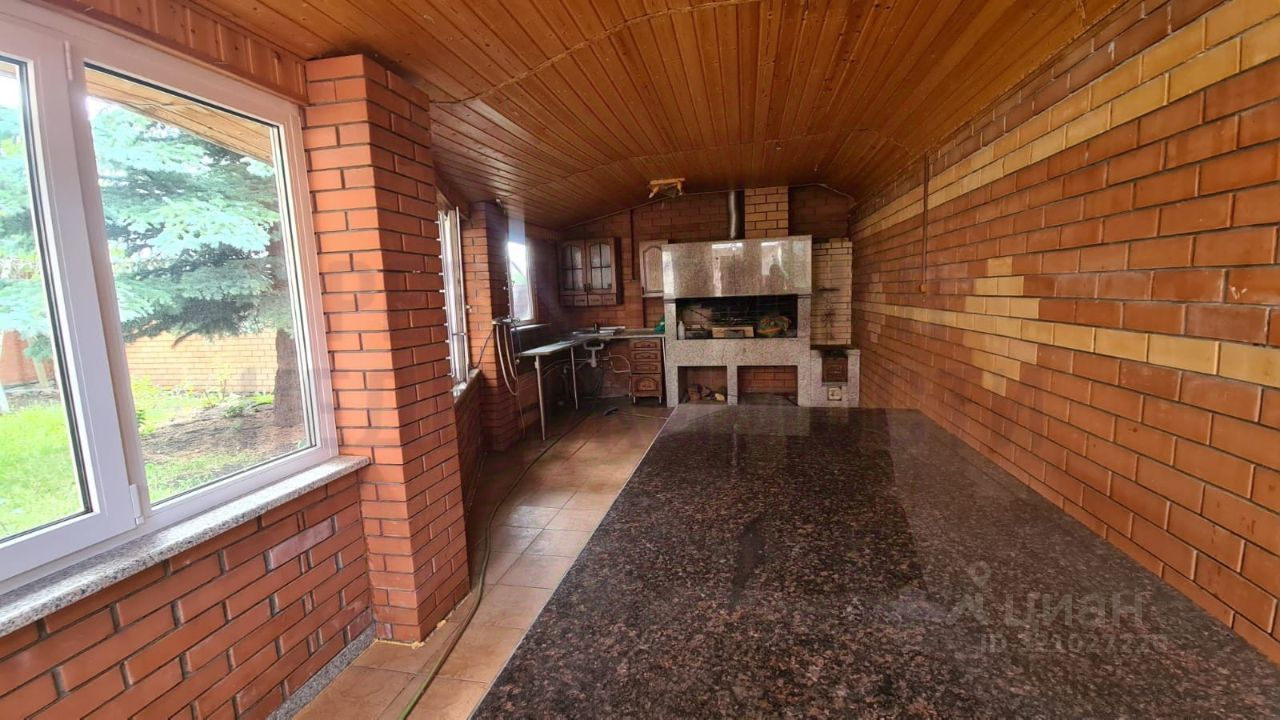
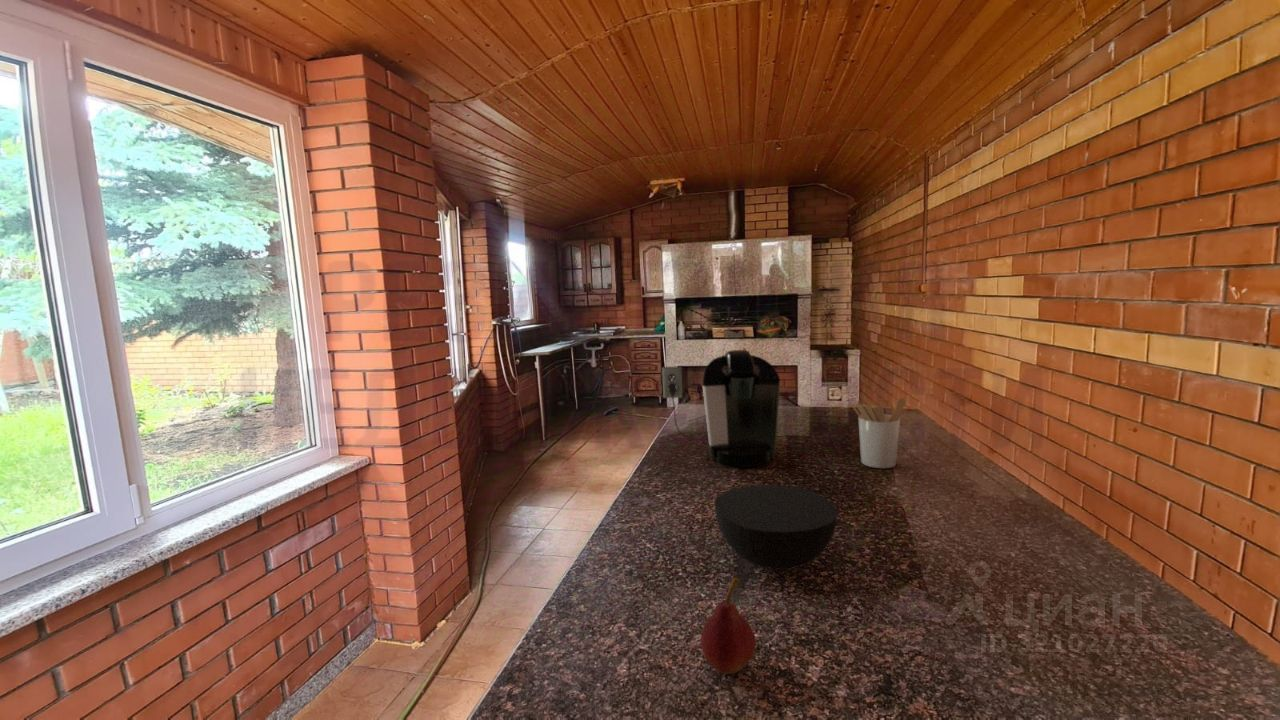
+ utensil holder (875, 431)
+ coffee maker (719, 403)
+ bowl (774, 533)
+ fruit (727, 623)
